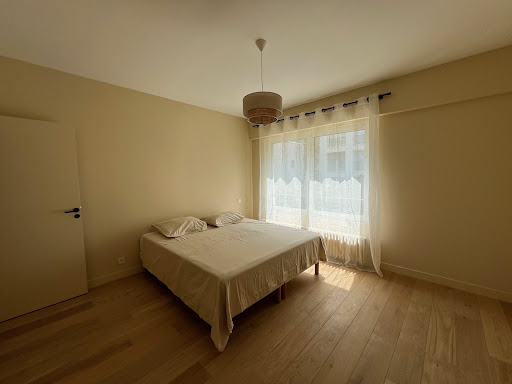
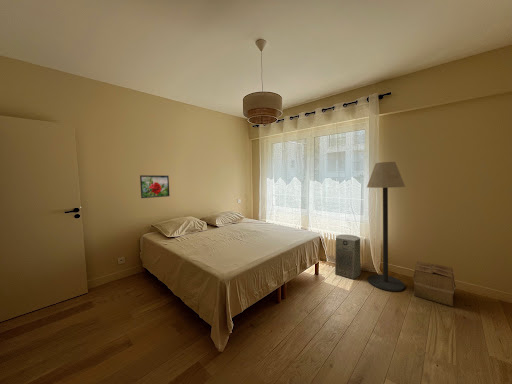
+ floor lamp (385, 223)
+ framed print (155, 186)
+ cardboard box (433, 280)
+ fan (348, 254)
